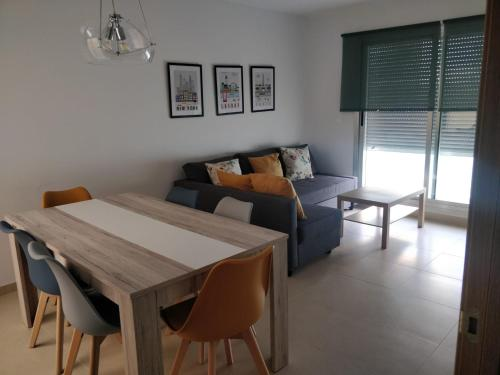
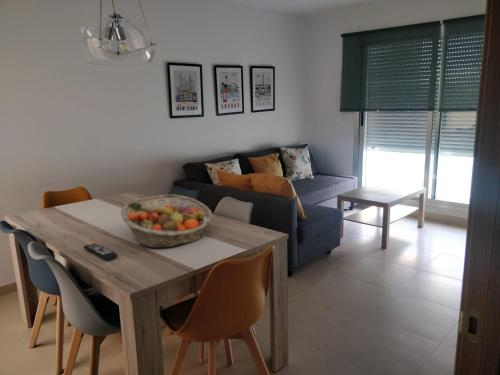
+ remote control (100, 251)
+ fruit basket (168, 219)
